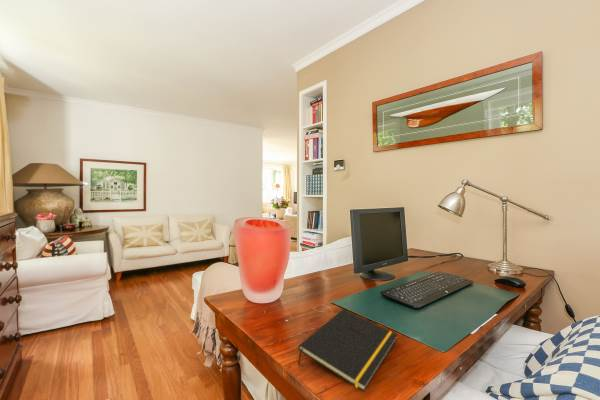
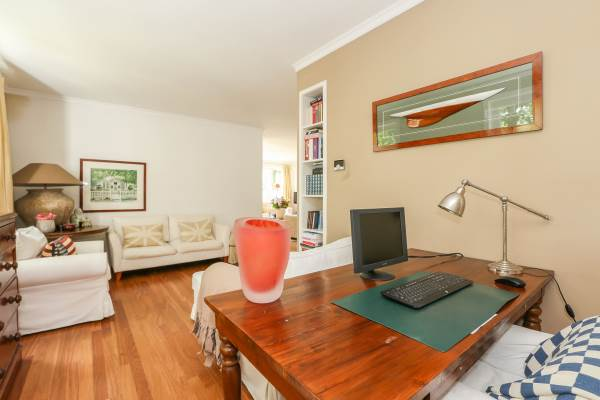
- notepad (351, 341)
